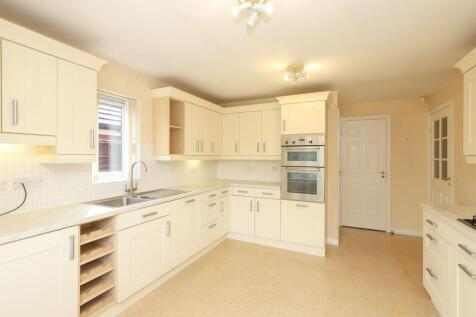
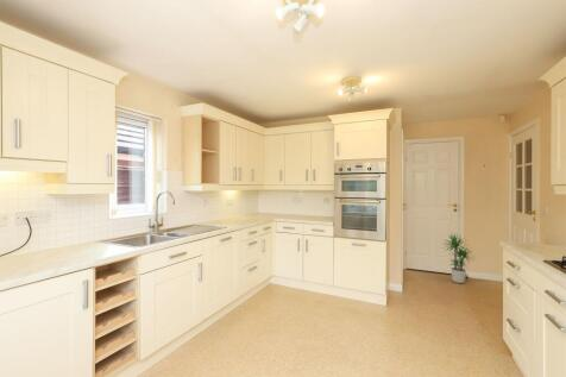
+ potted plant (458, 256)
